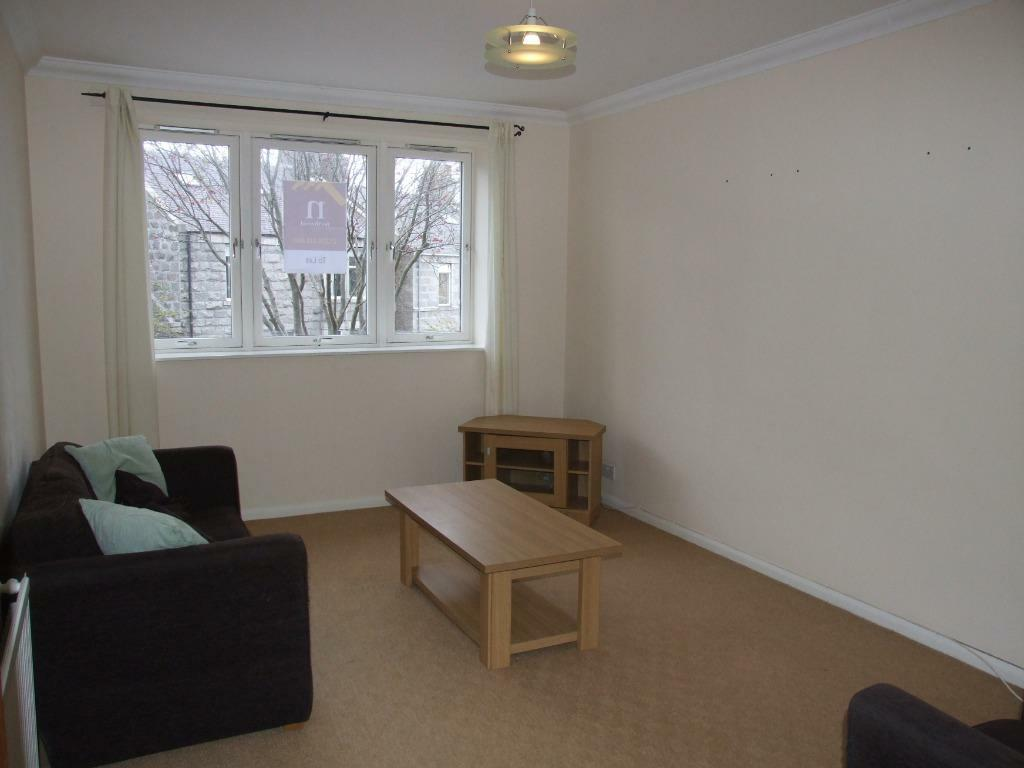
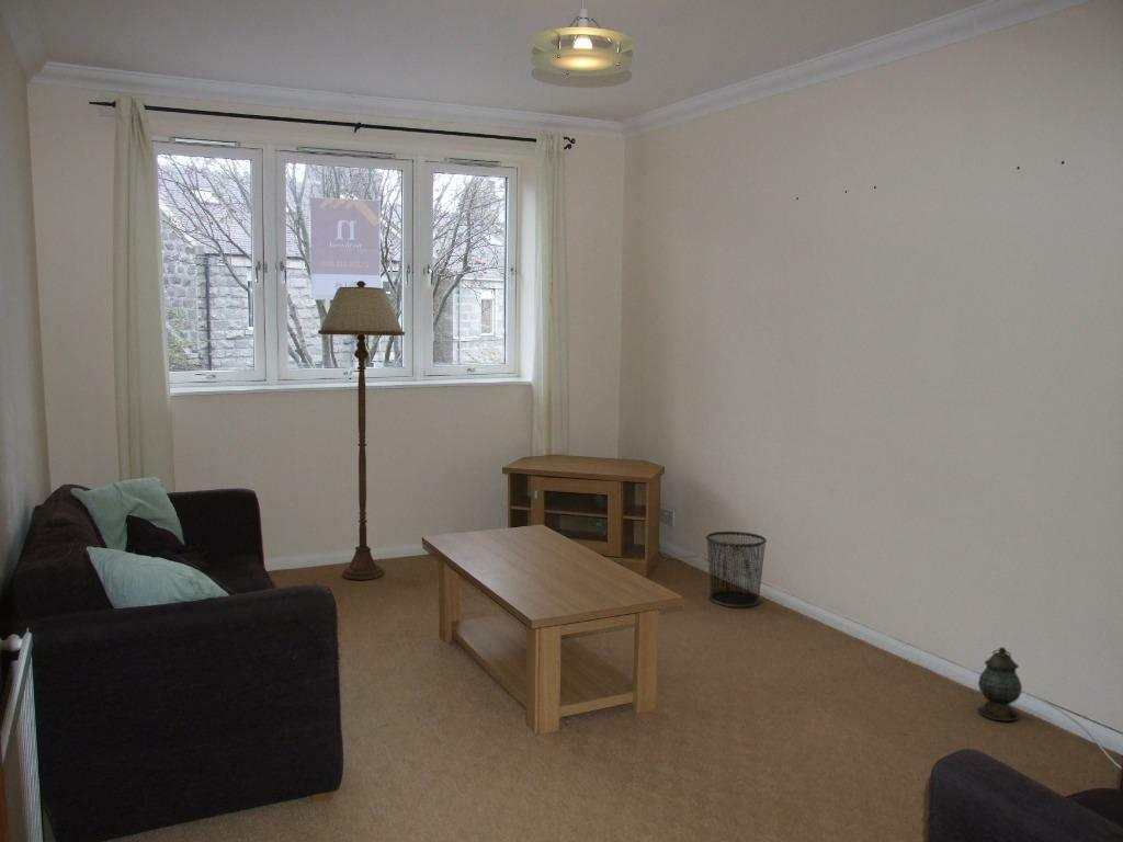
+ lantern (999, 680)
+ waste bin (734, 568)
+ floor lamp (362, 429)
